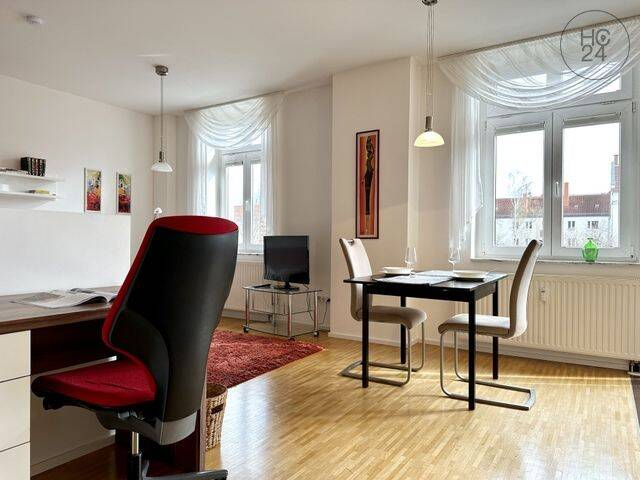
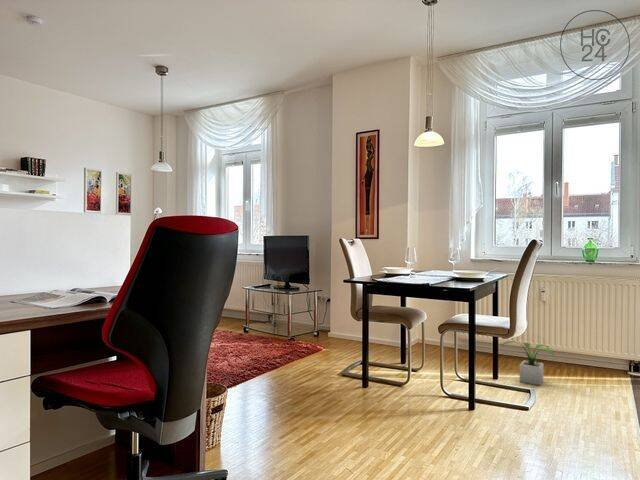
+ potted plant (528, 361)
